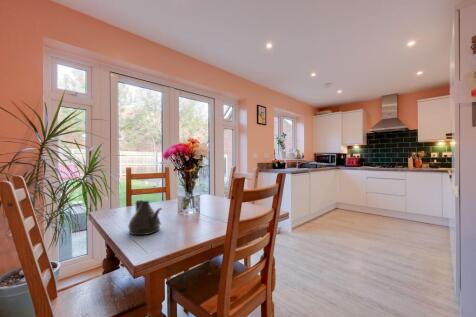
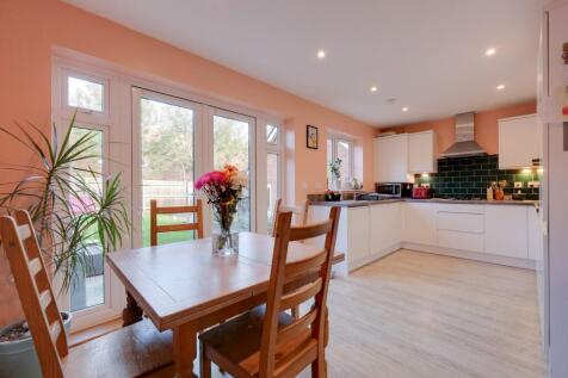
- teapot (147, 217)
